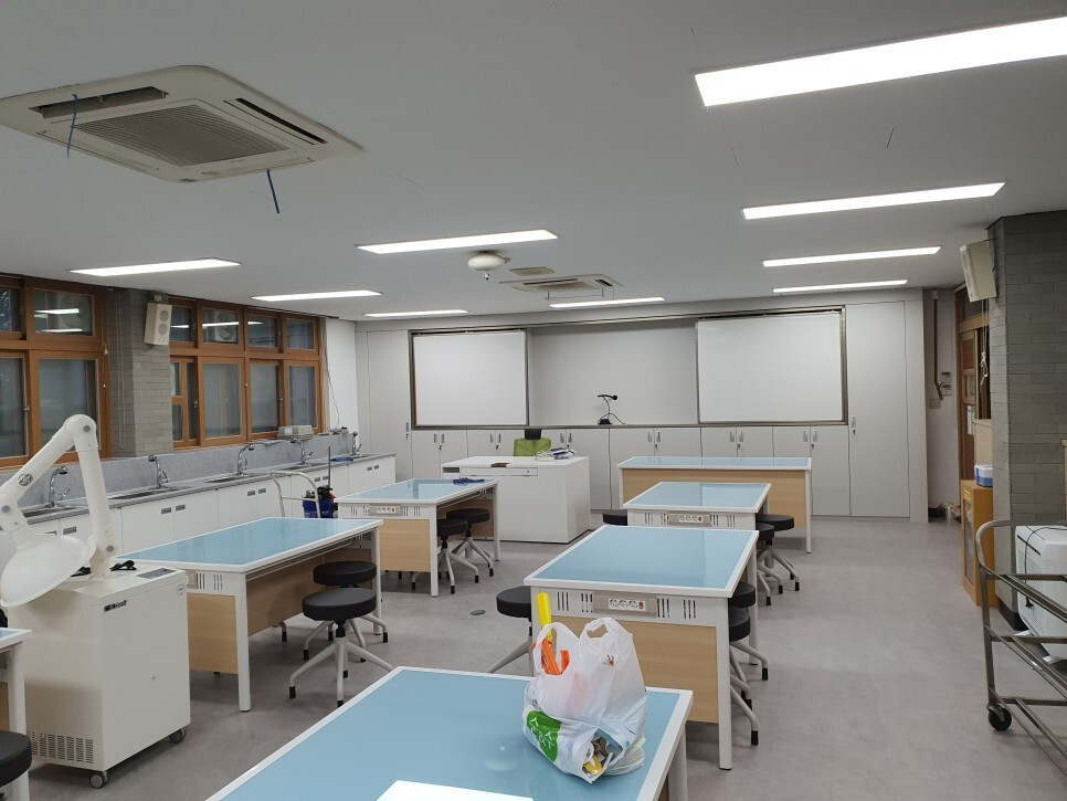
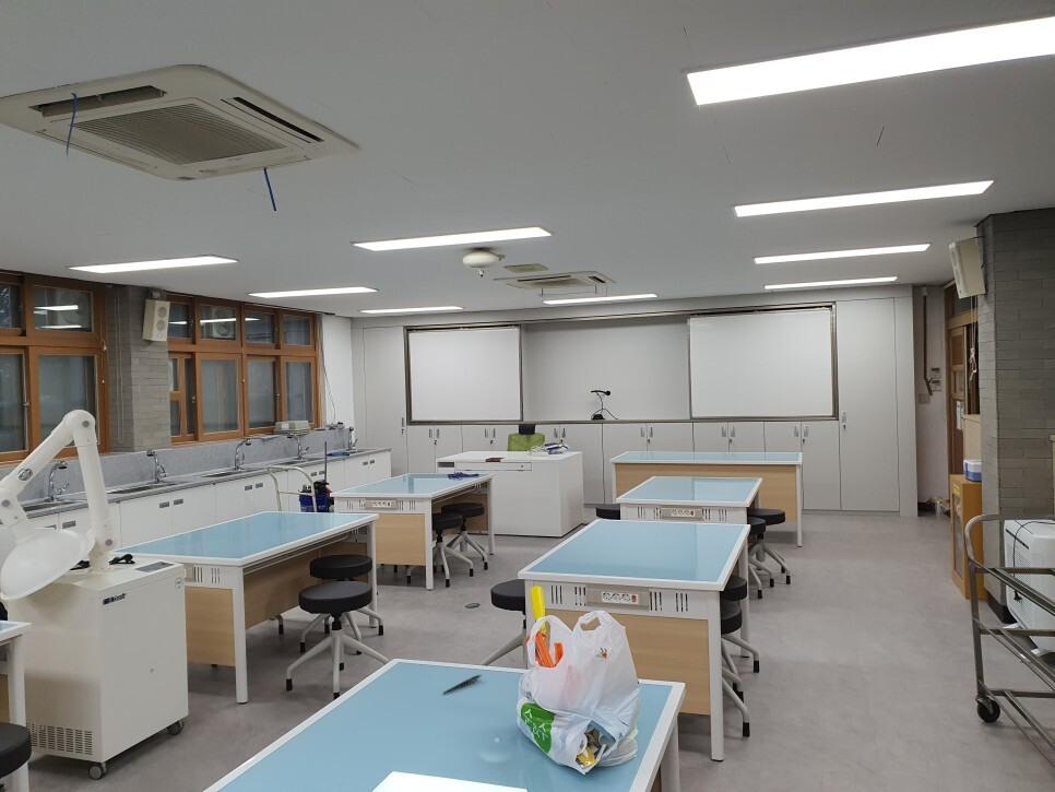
+ pen (462, 683)
